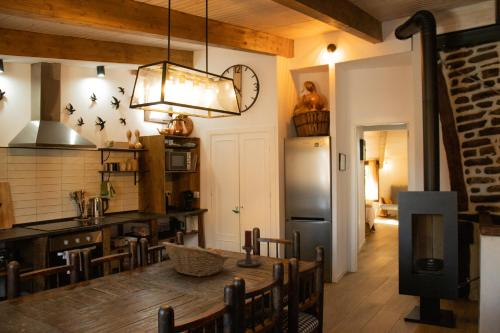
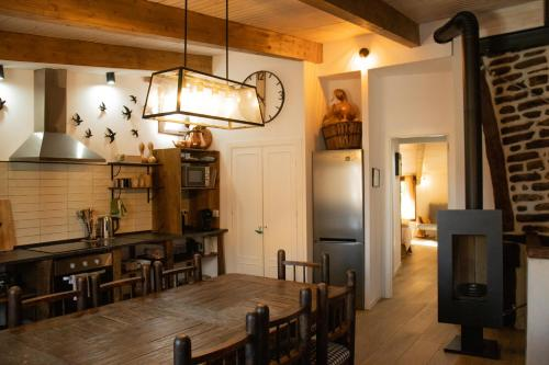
- fruit basket (195, 255)
- candle holder (251, 247)
